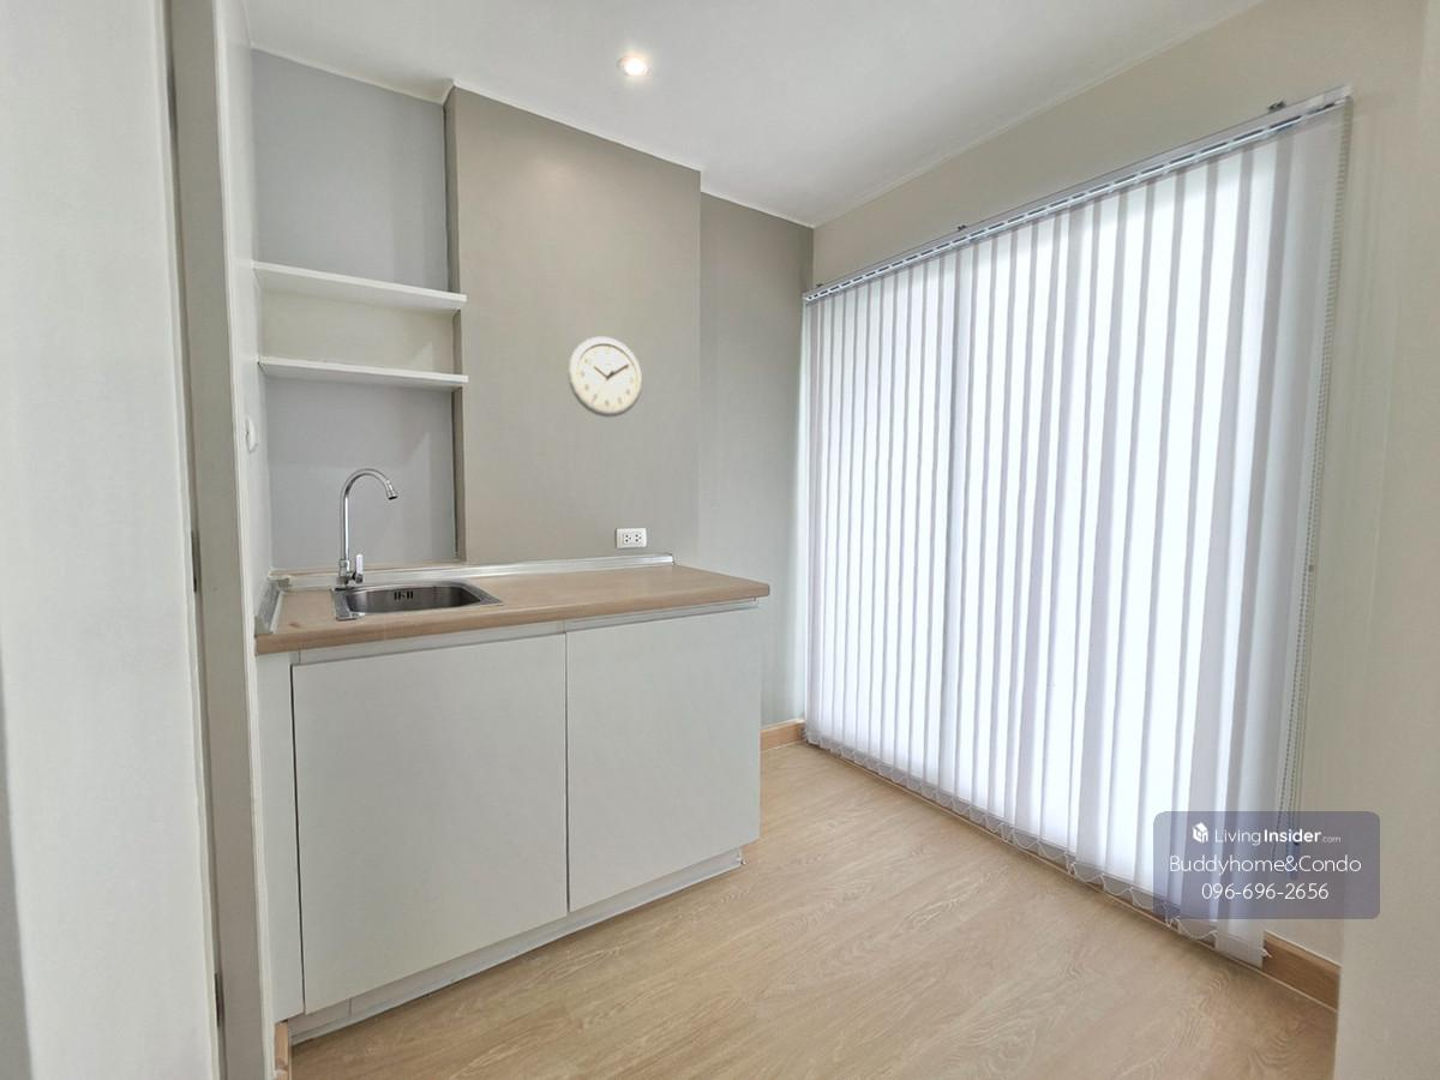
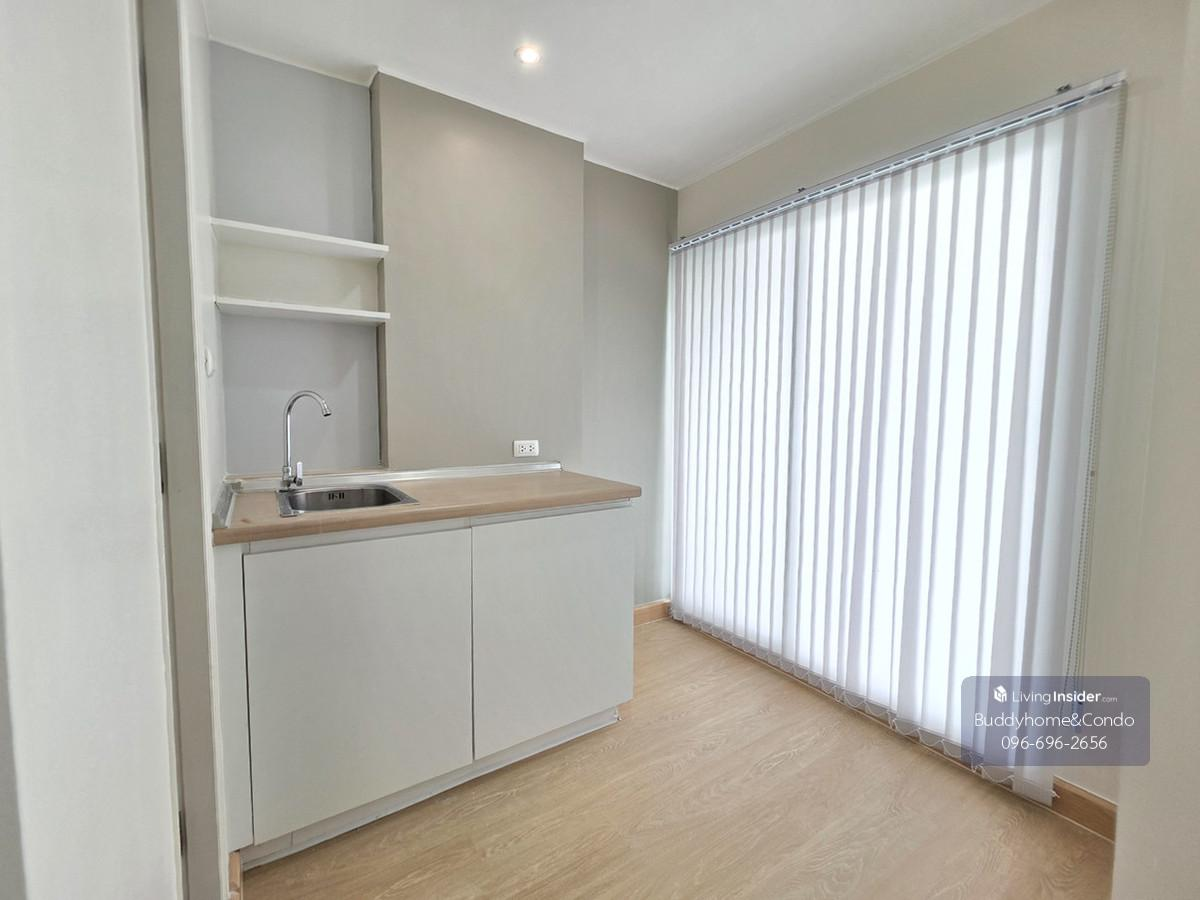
- wall clock (606, 377)
